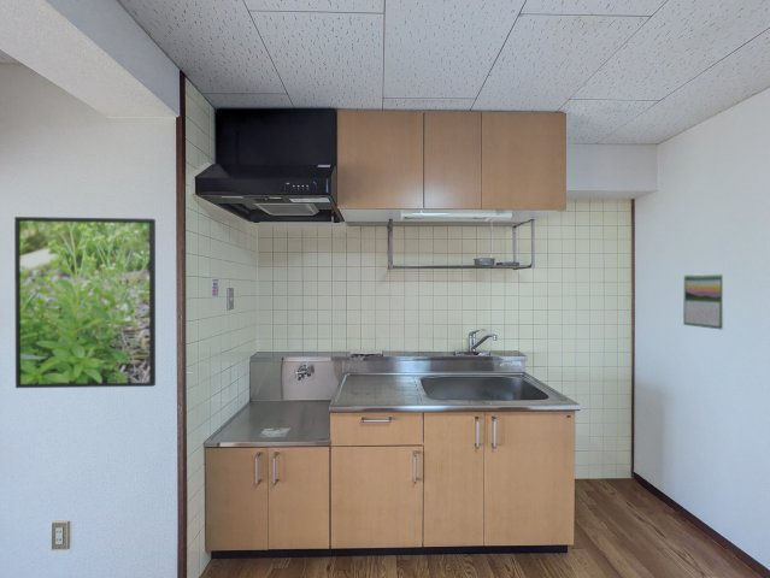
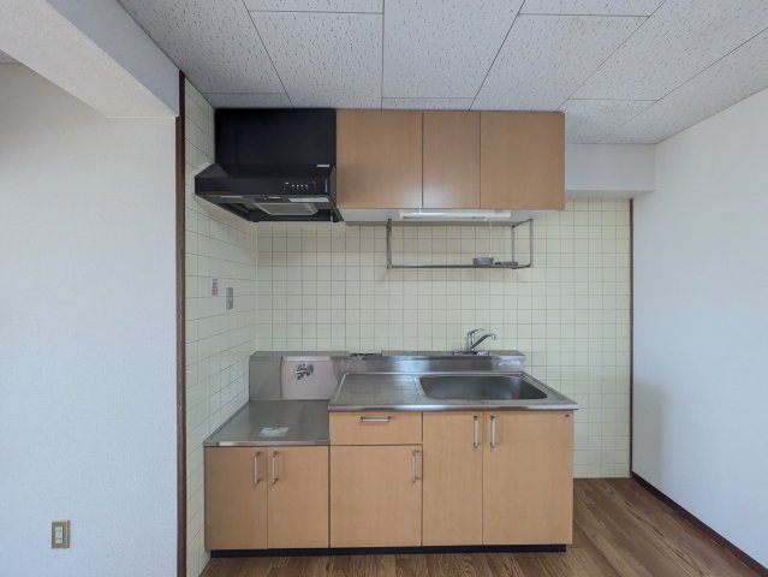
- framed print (86, 302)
- calendar (703, 300)
